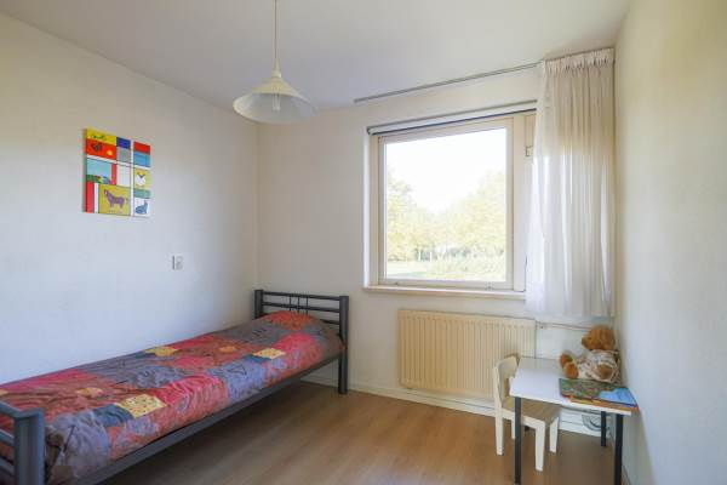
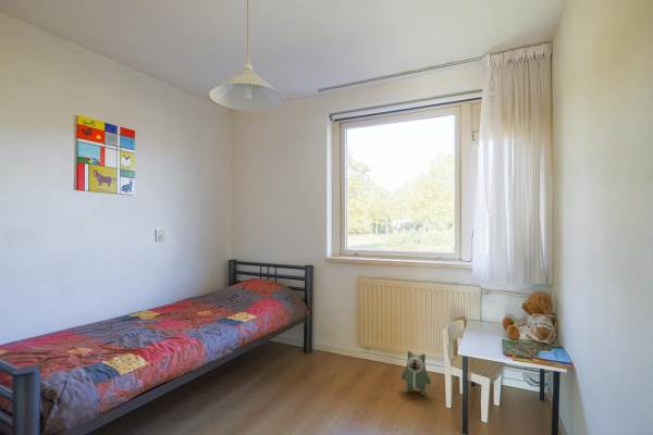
+ plush toy (416, 373)
